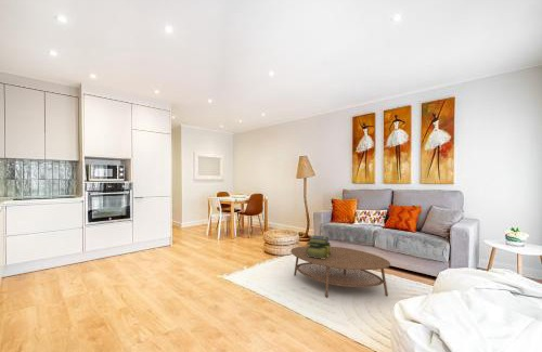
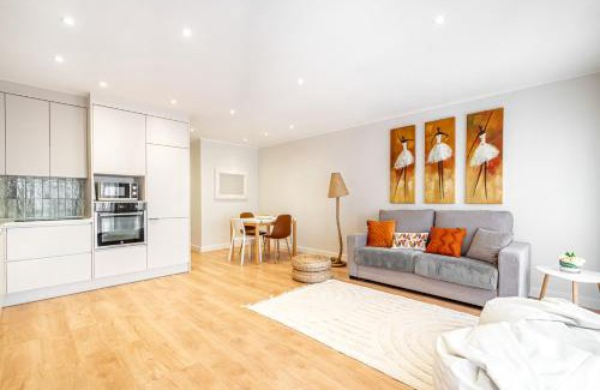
- stack of books (318, 245)
- coffee table (336, 270)
